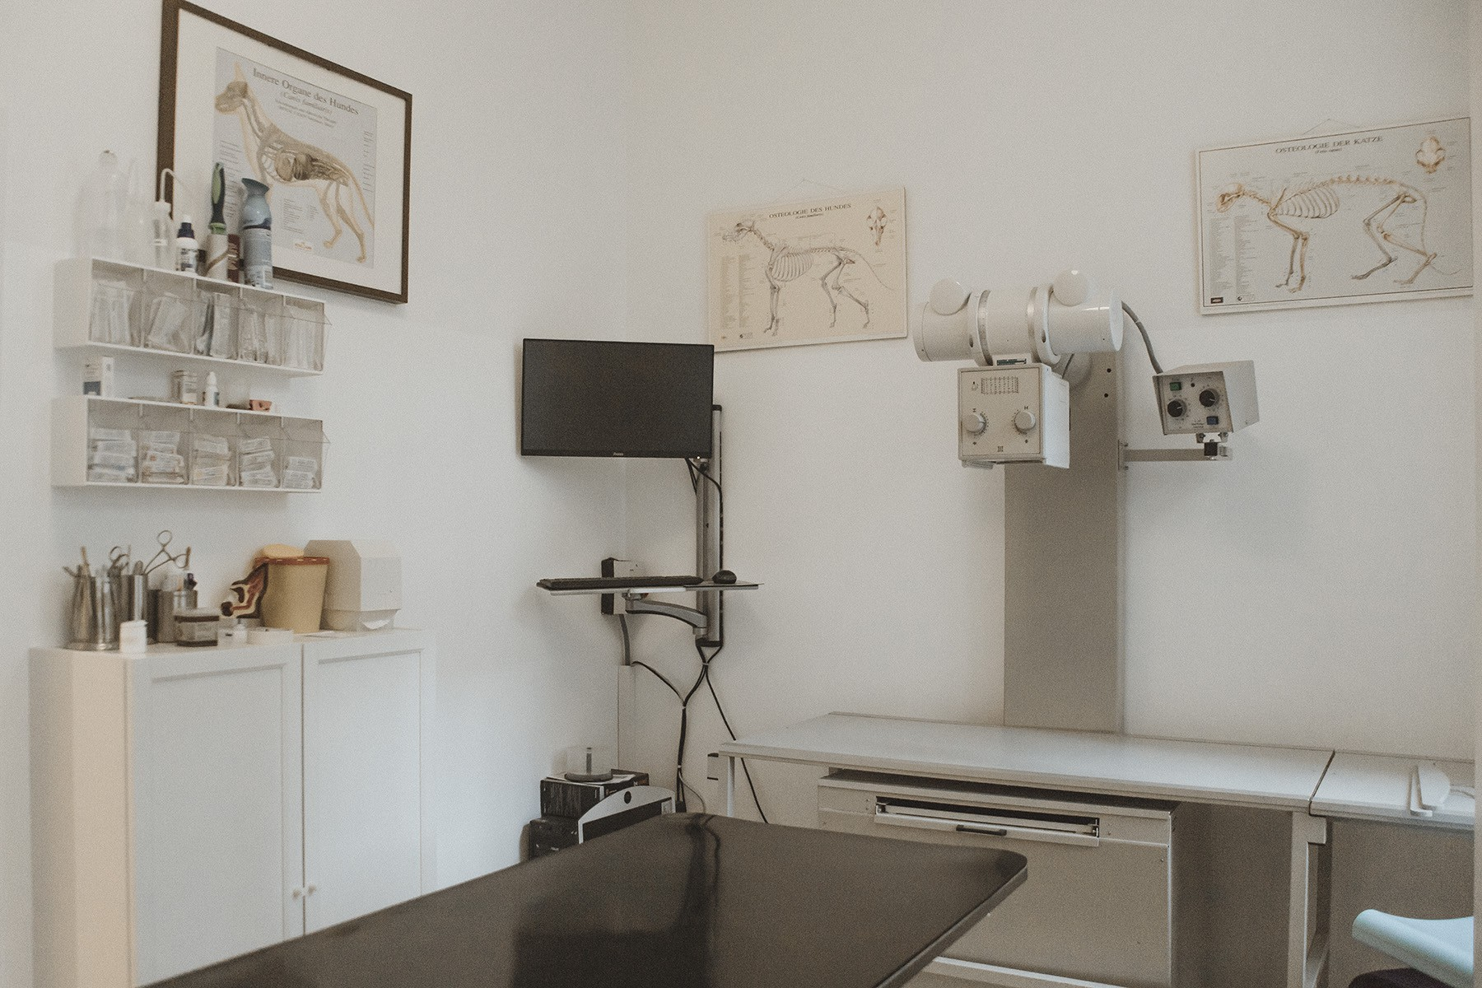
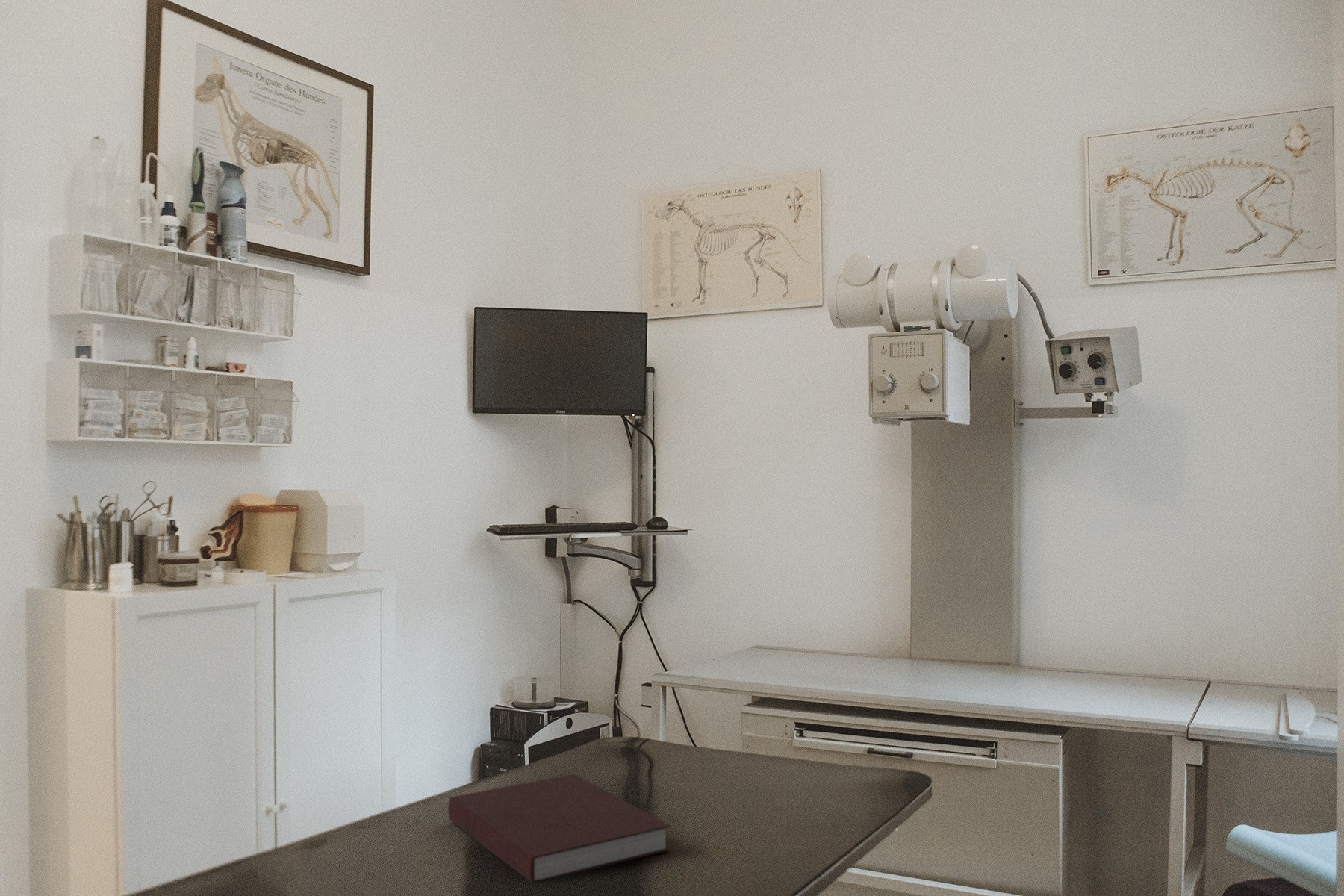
+ notebook (555, 823)
